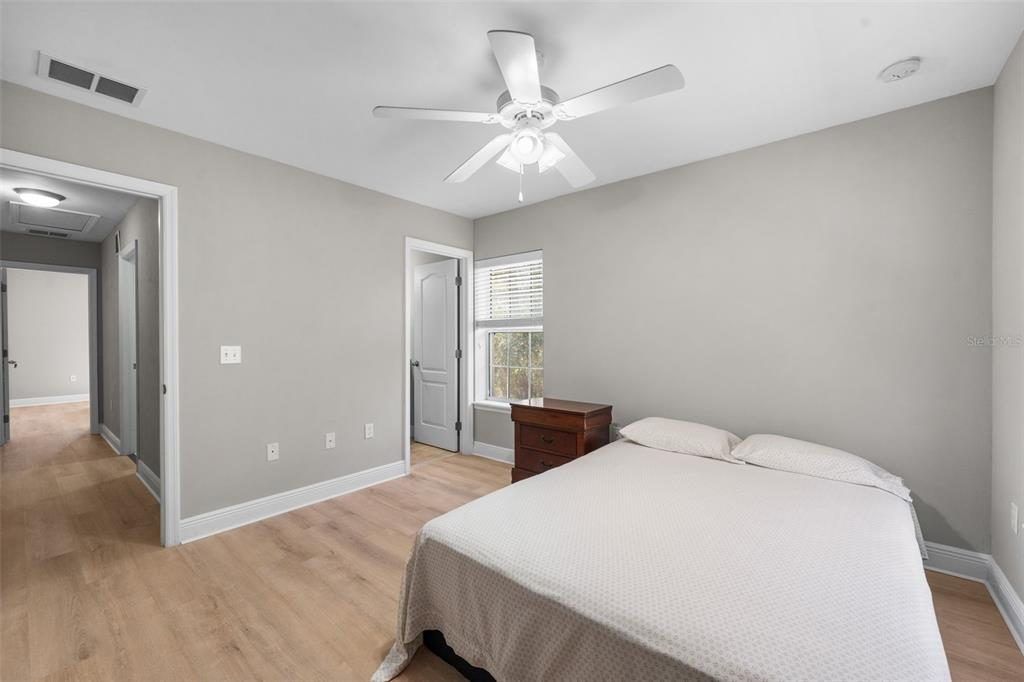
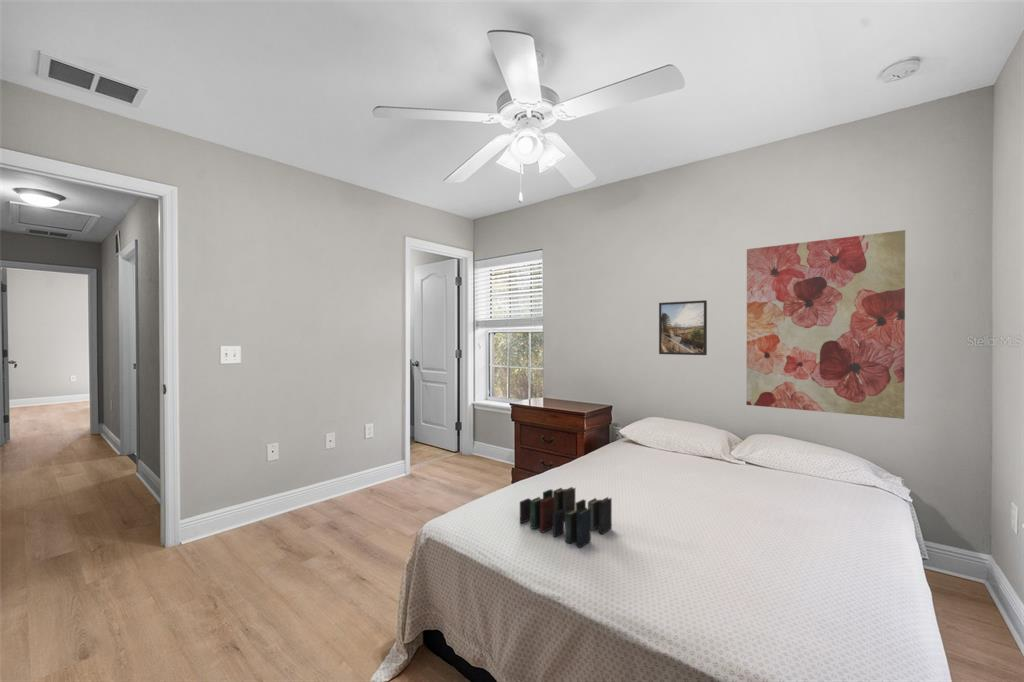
+ wall art (818, 326)
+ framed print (682, 328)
+ book (564, 510)
